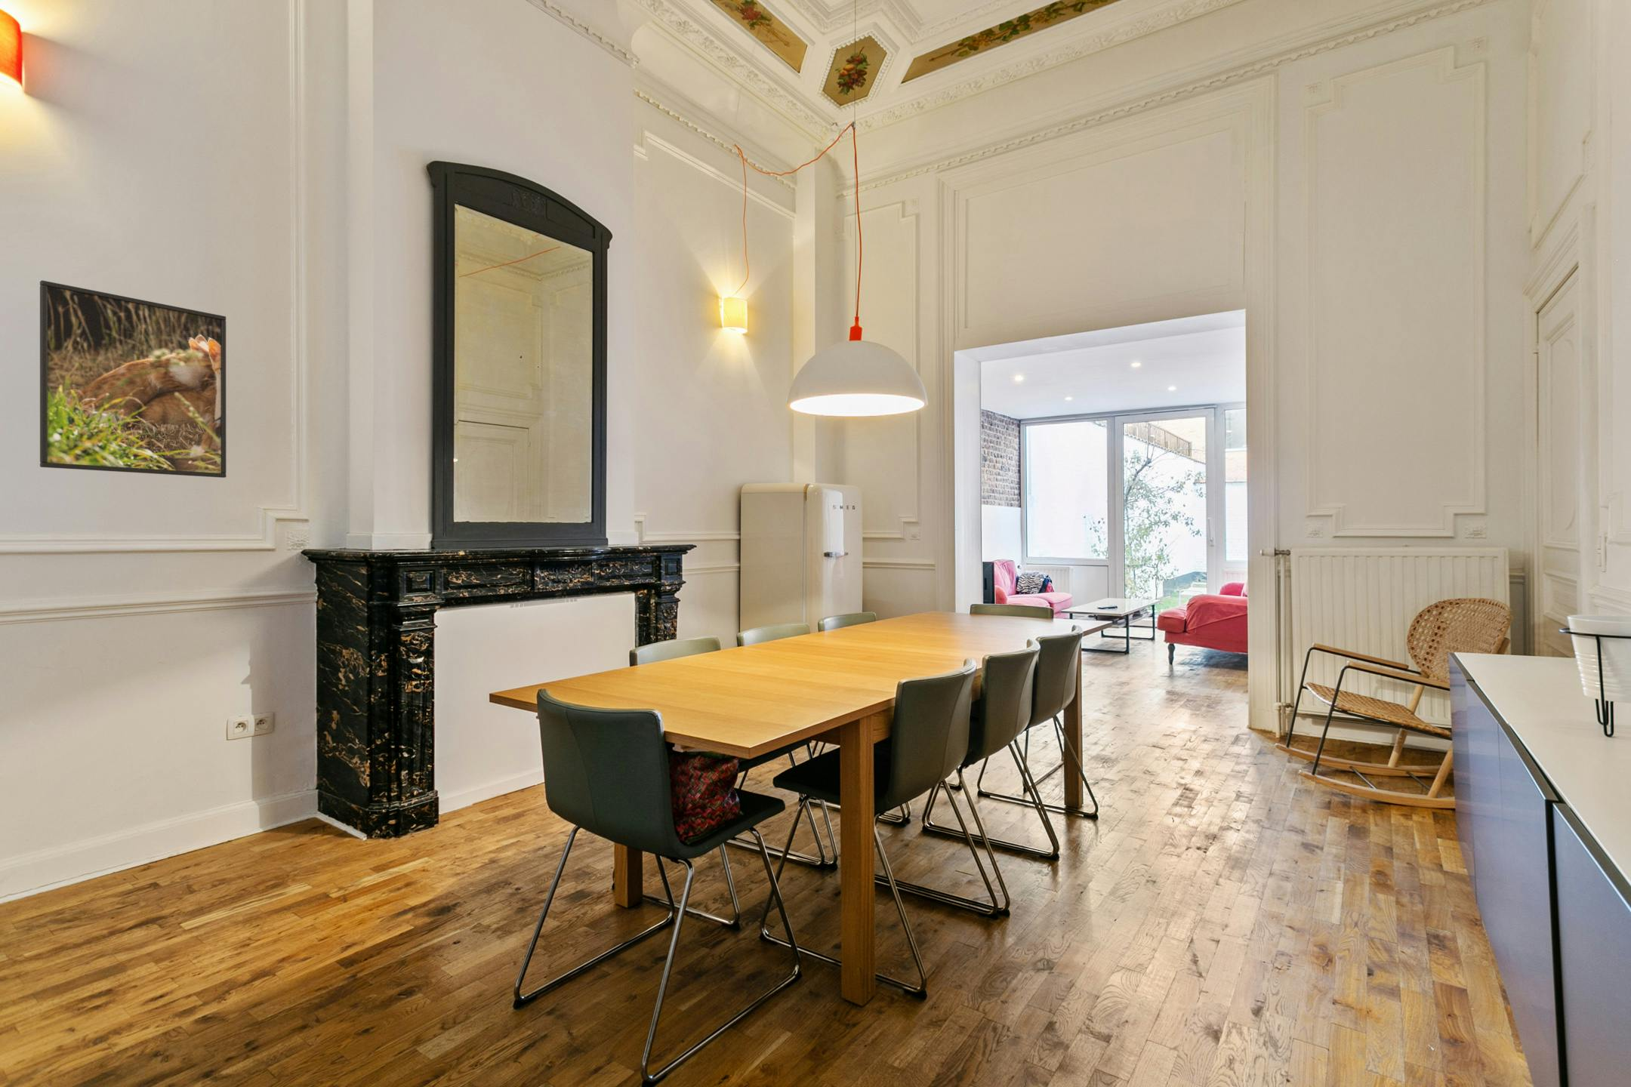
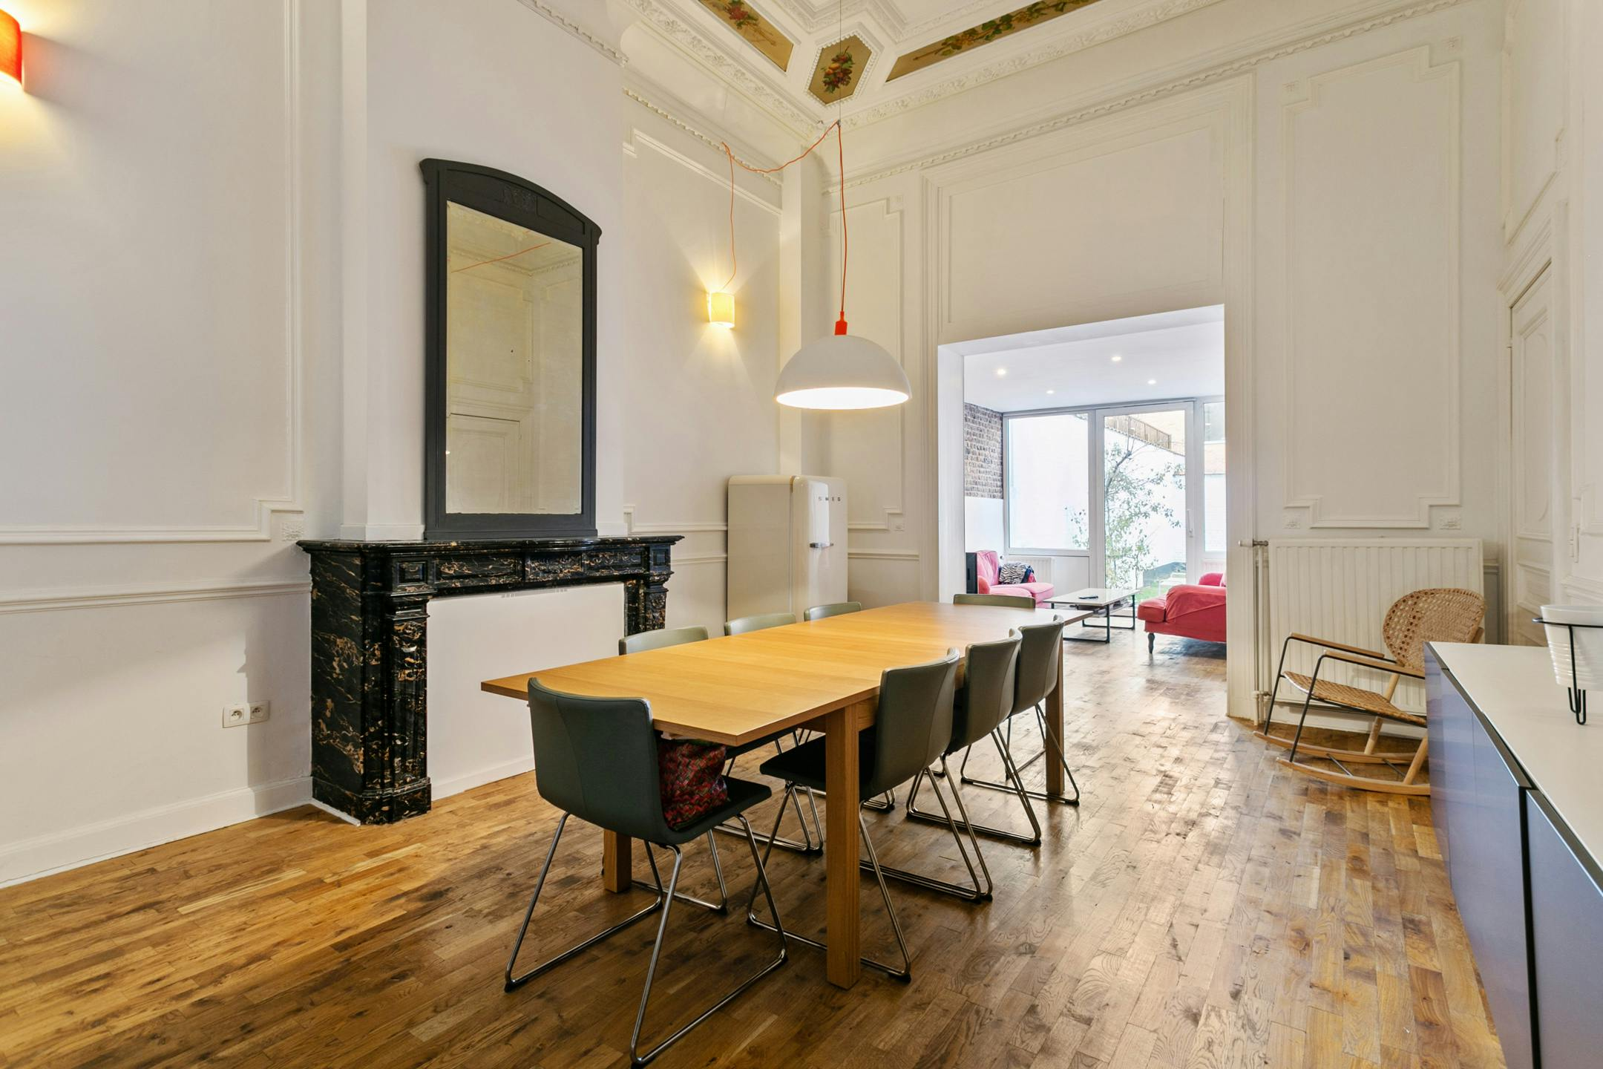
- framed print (140, 386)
